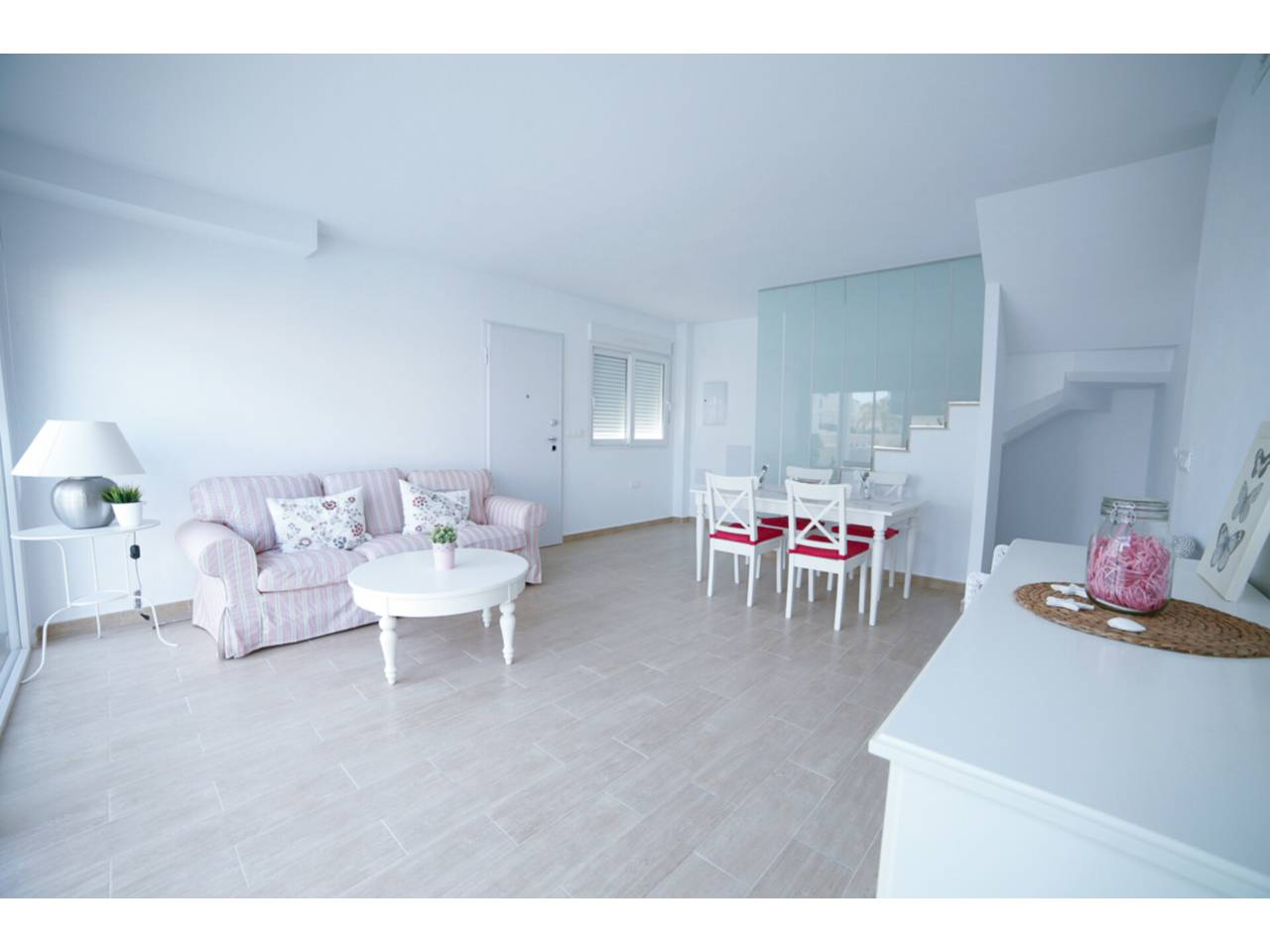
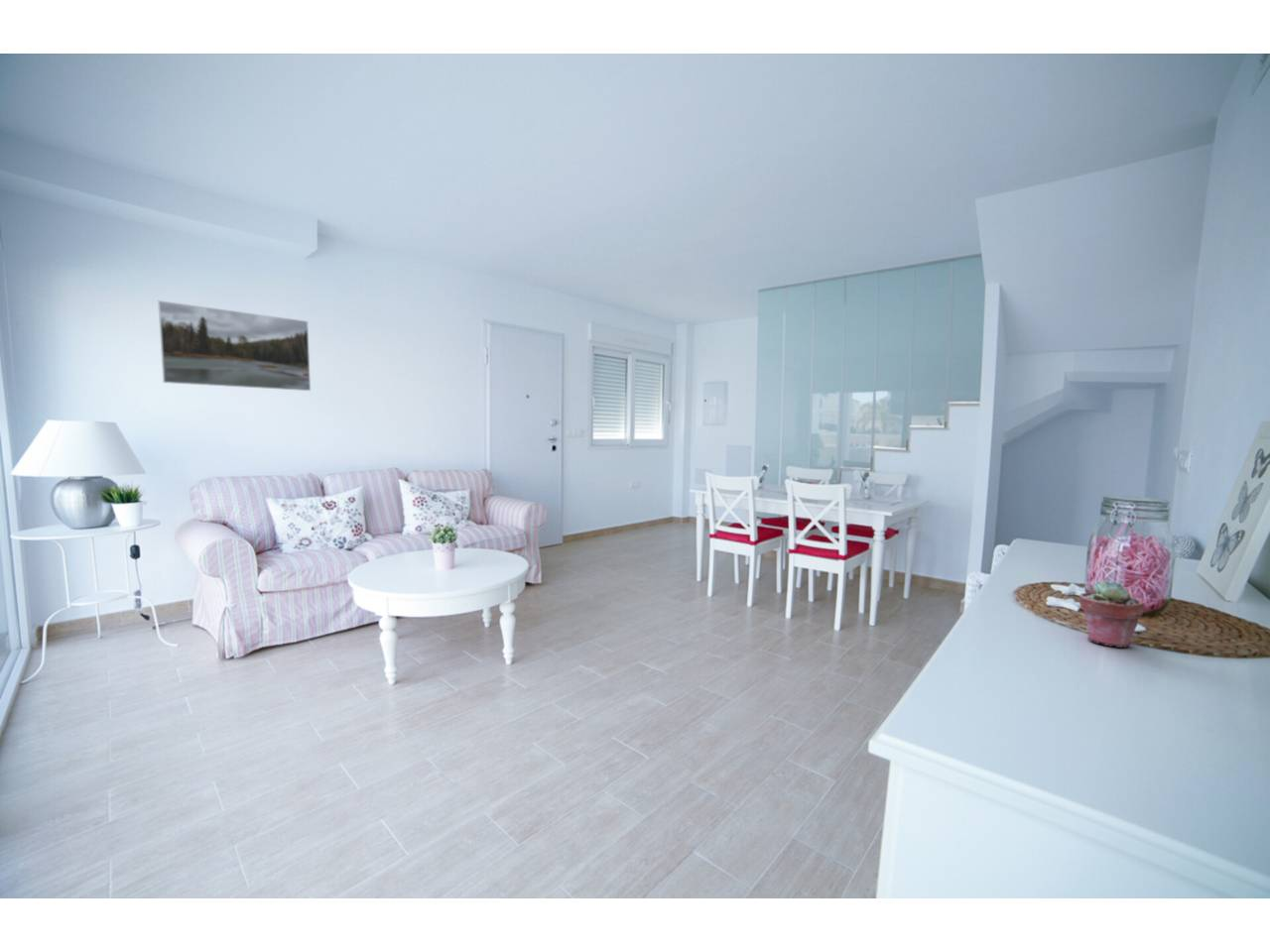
+ potted succulent (1109, 610)
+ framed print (240, 349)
